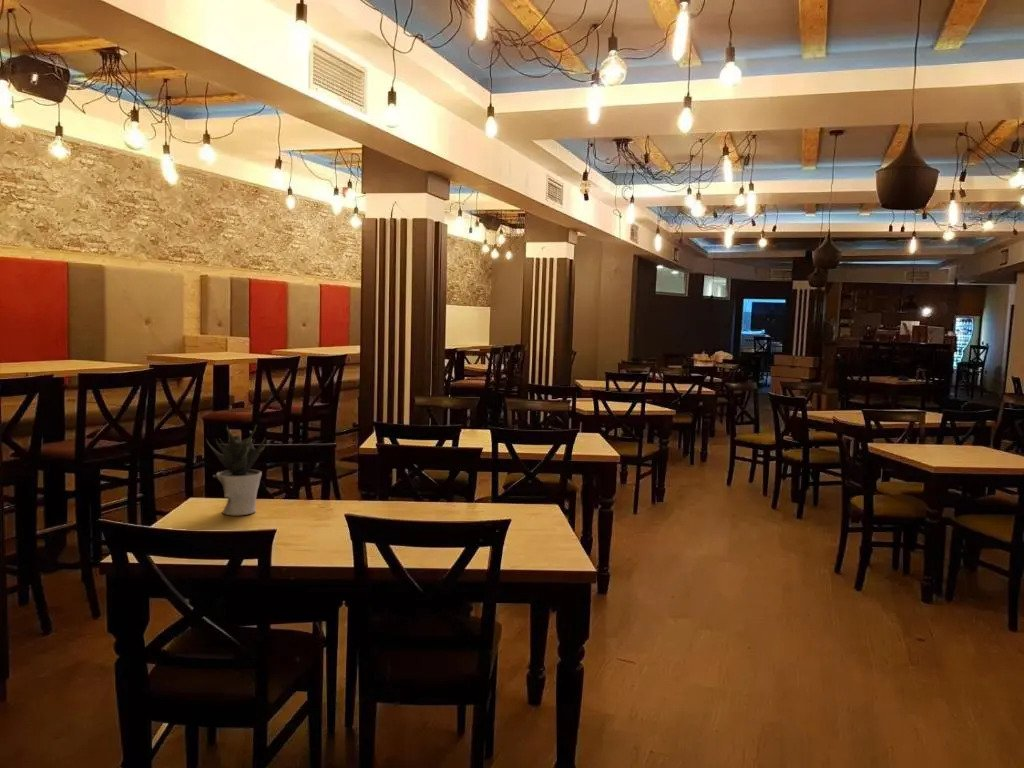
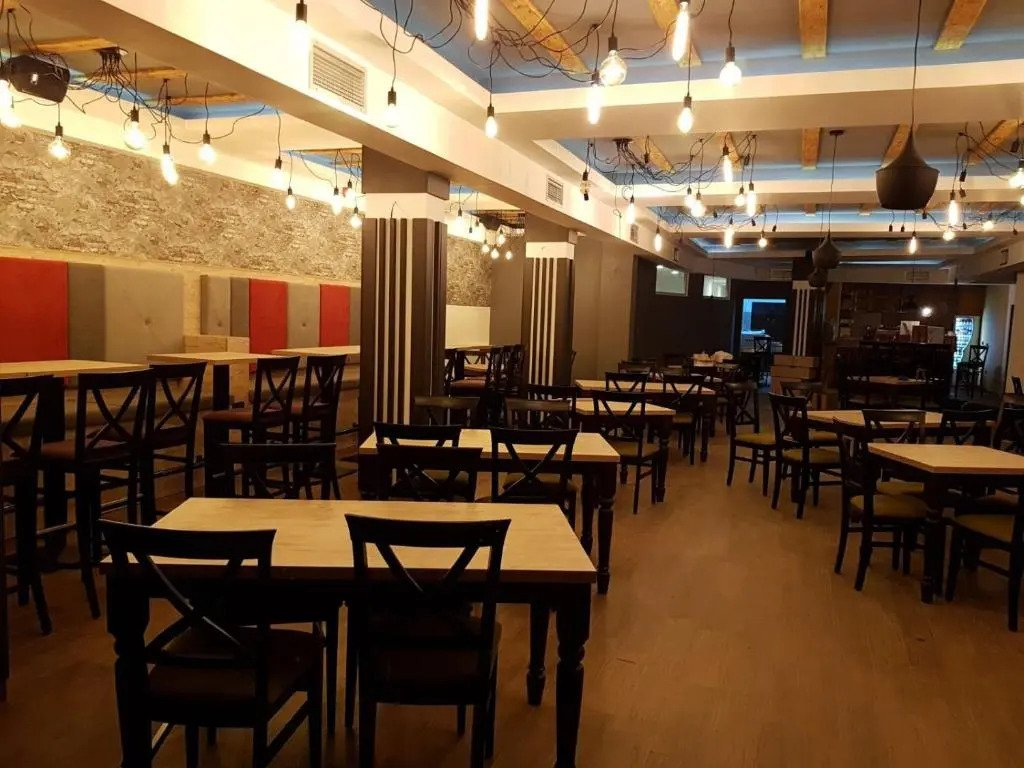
- potted plant (236, 468)
